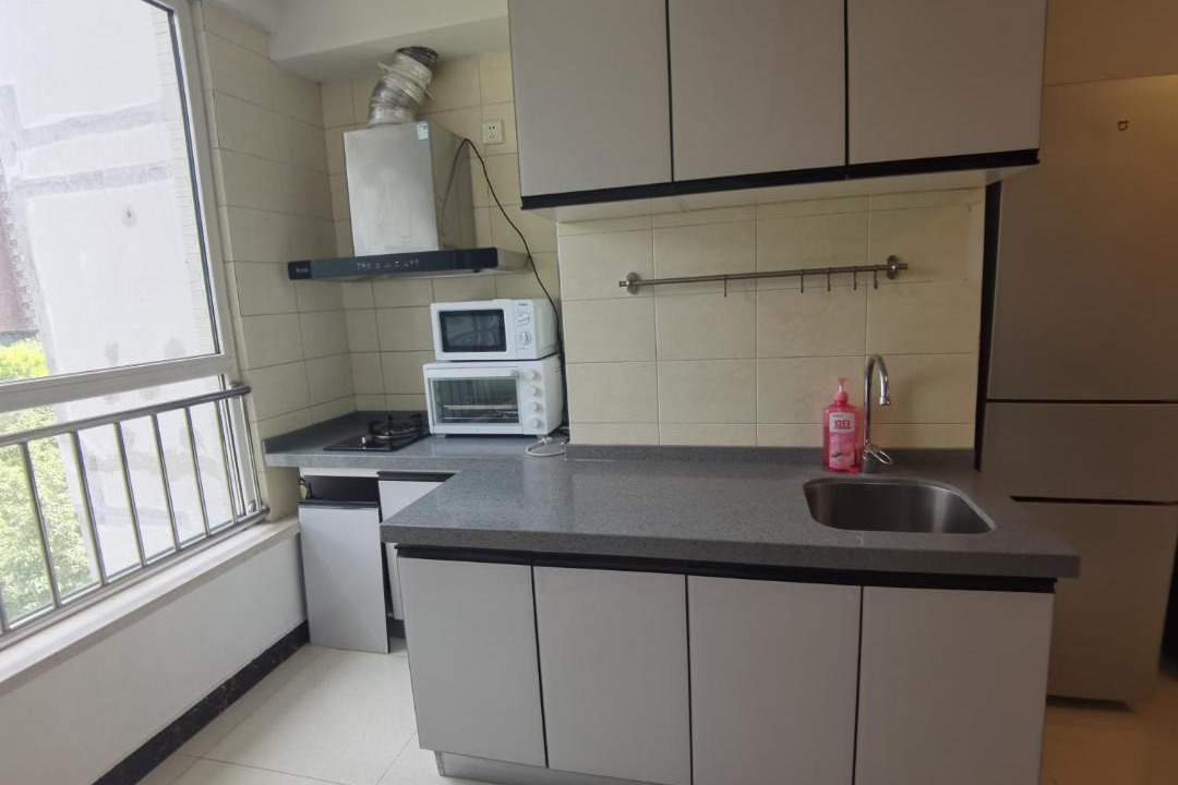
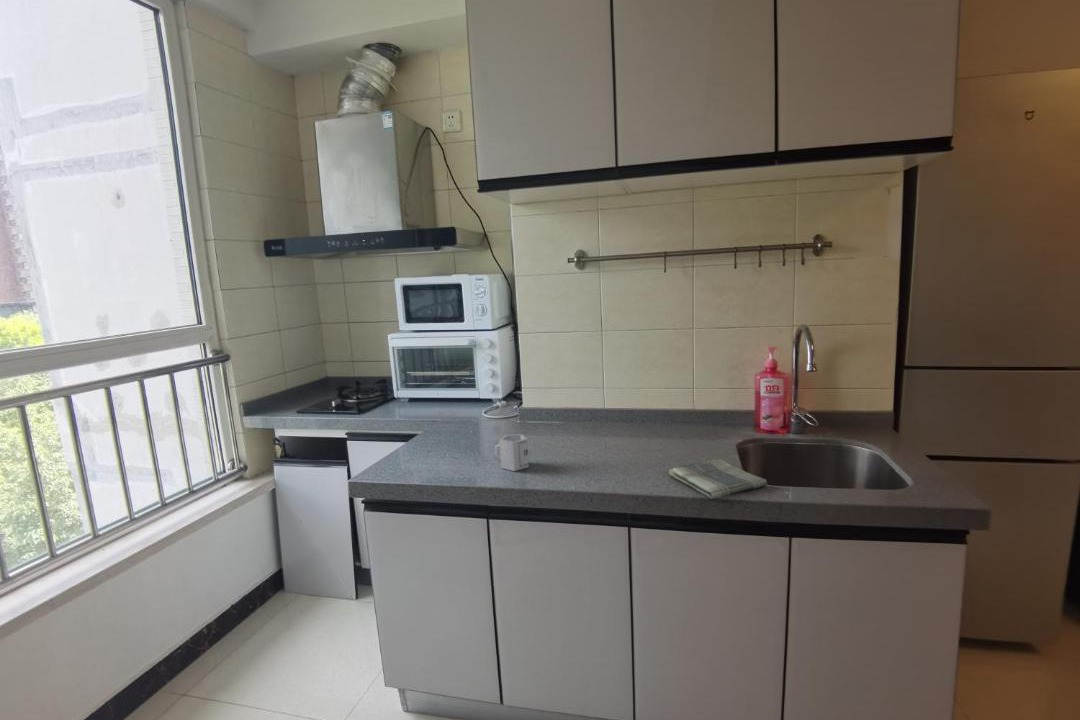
+ dish towel (715, 475)
+ cup (511, 451)
